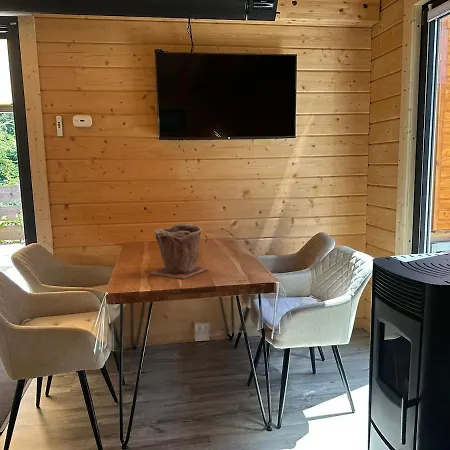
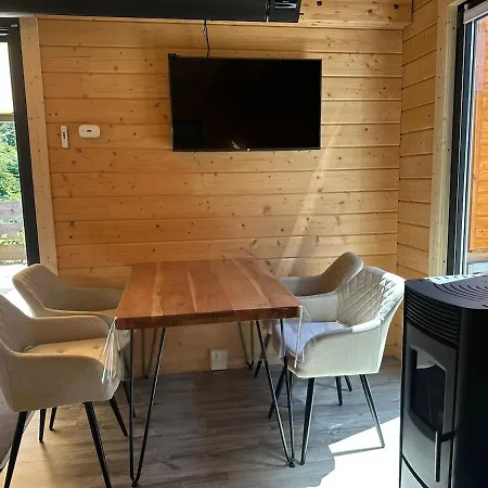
- plant pot (178, 249)
